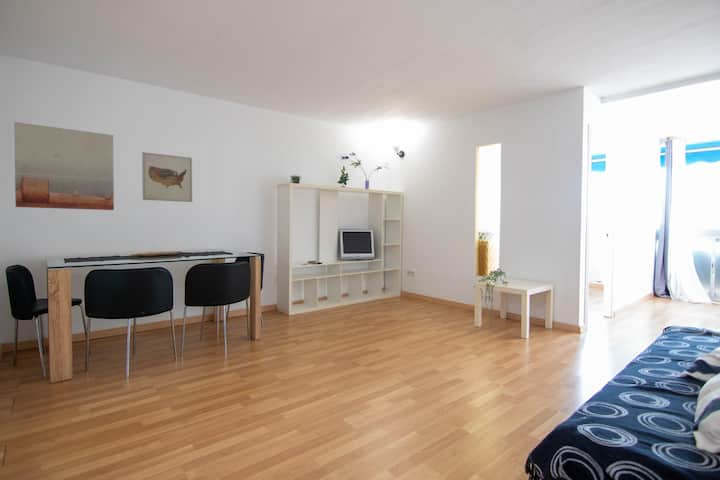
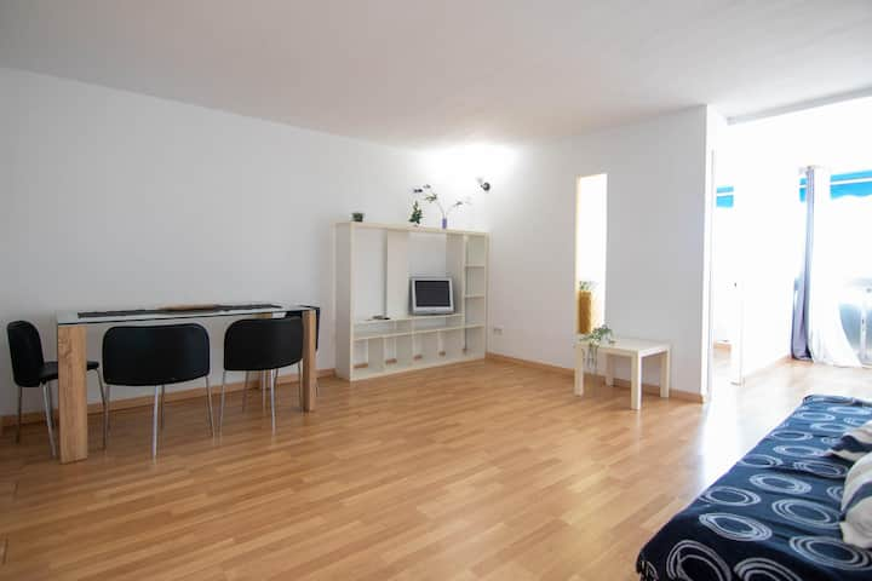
- wall art (168, 178)
- wall art (67, 169)
